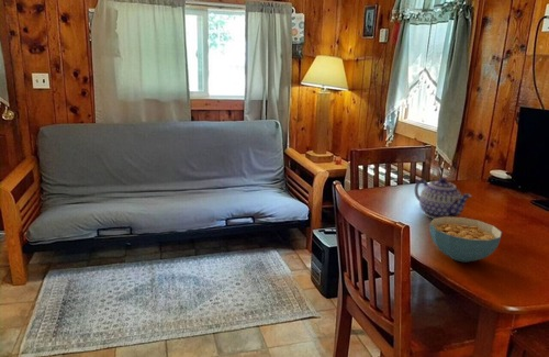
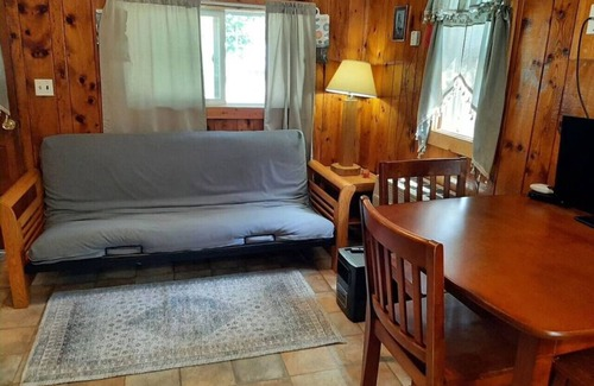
- cereal bowl (462, 243)
- teapot (440, 197)
